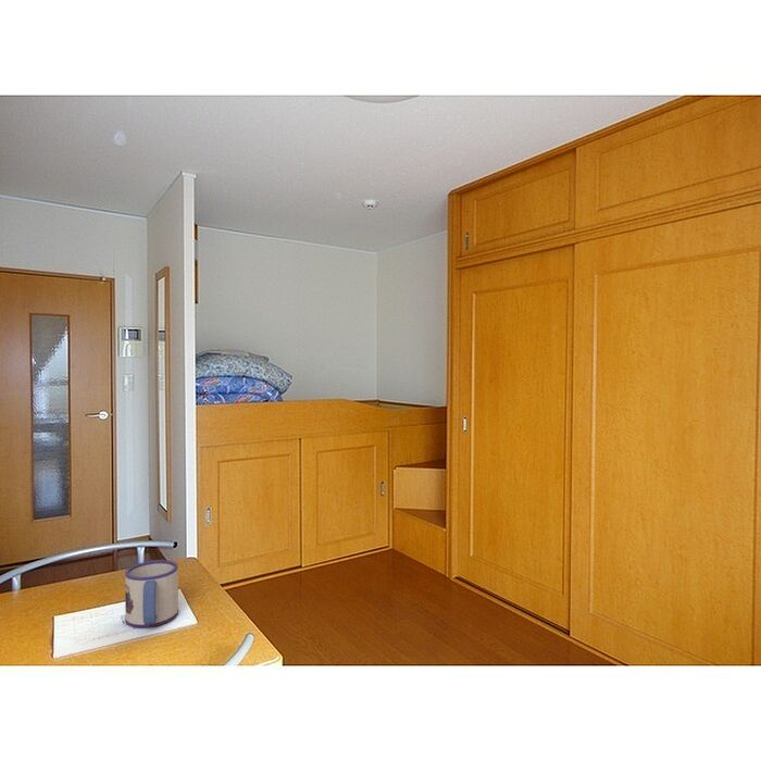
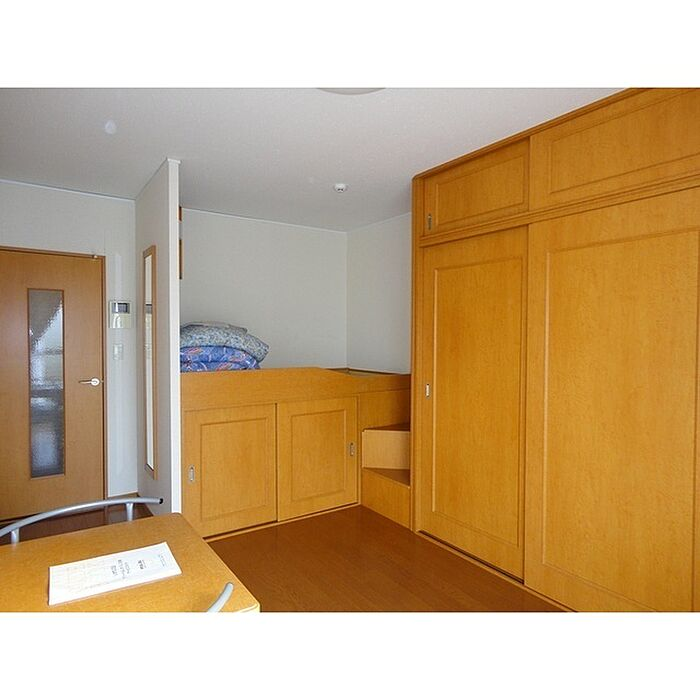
- mug (151, 596)
